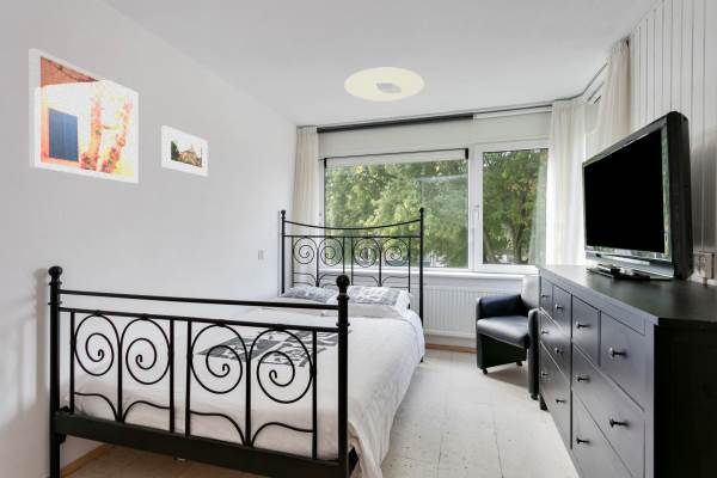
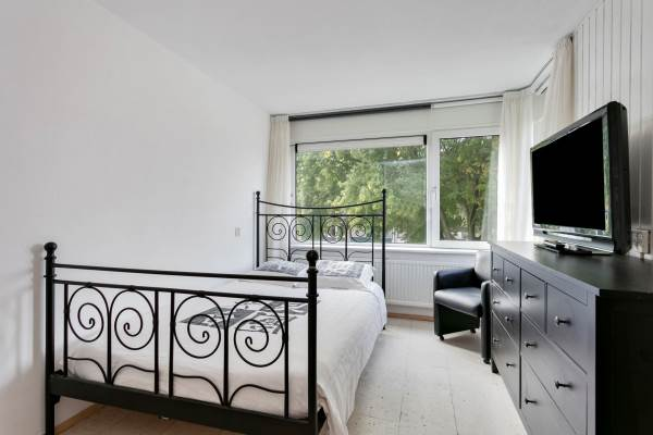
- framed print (186, 152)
- ceiling light (384, 81)
- wall art (90, 124)
